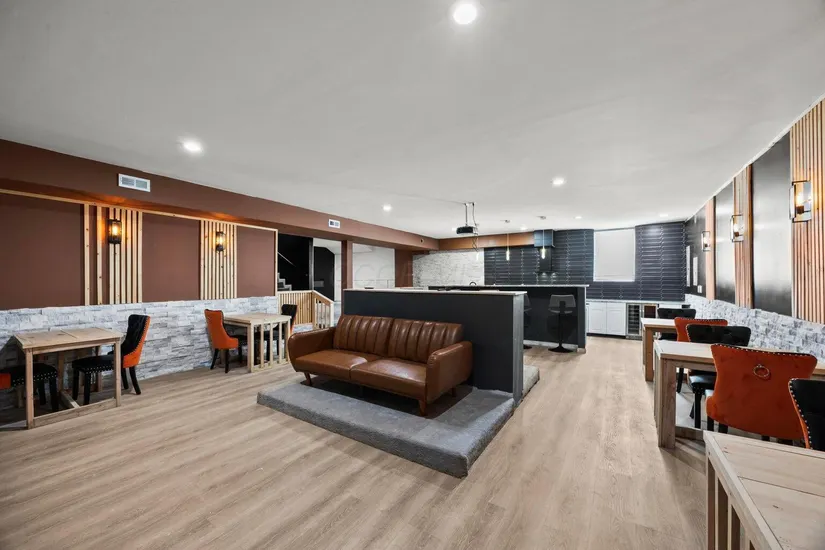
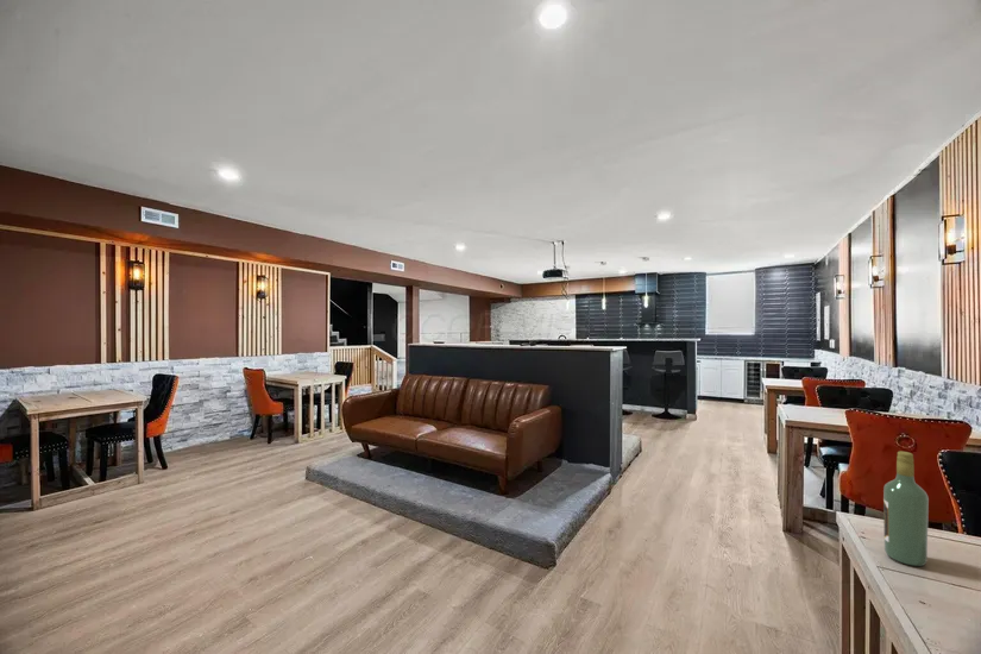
+ wine bottle (905, 505)
